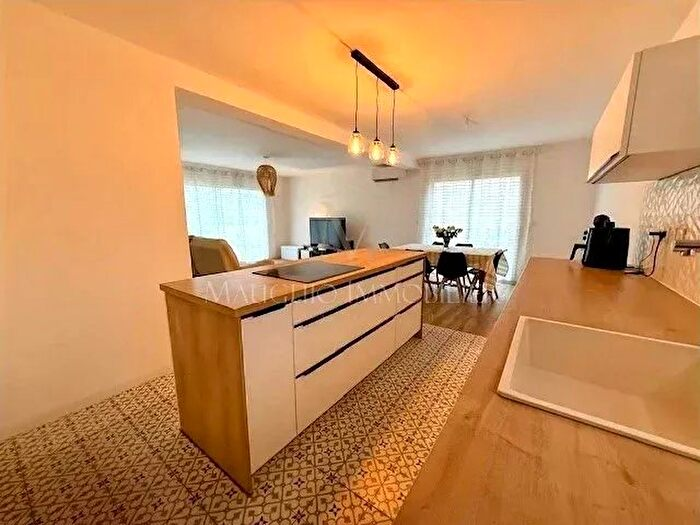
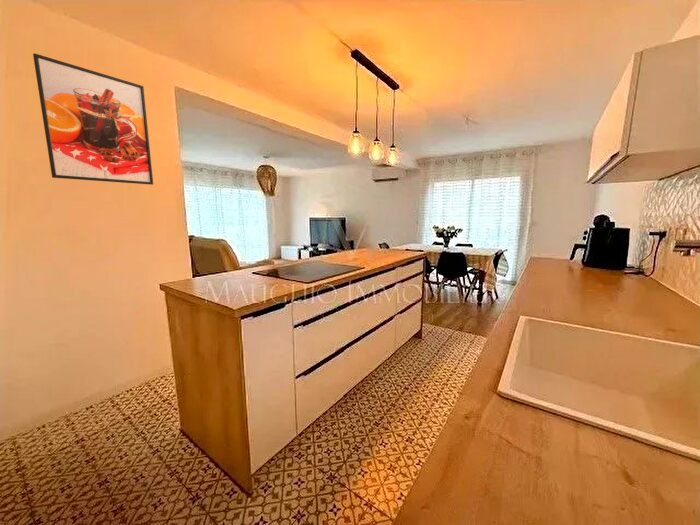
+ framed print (101, 128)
